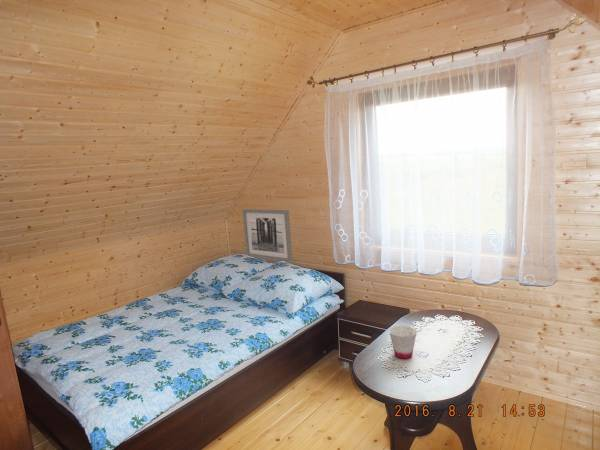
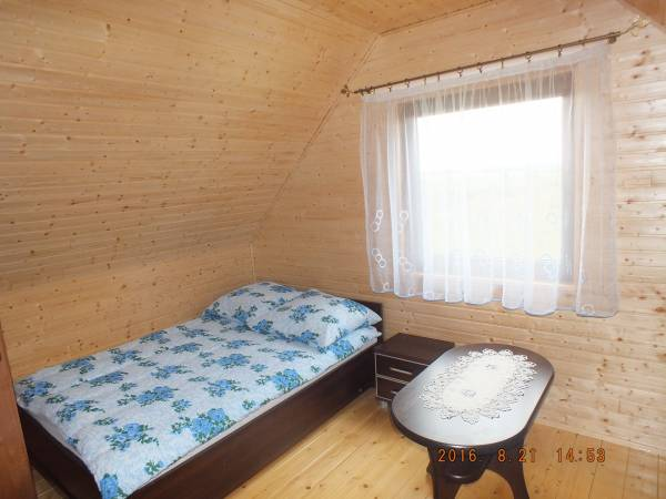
- cup (403, 343)
- wall art (266, 234)
